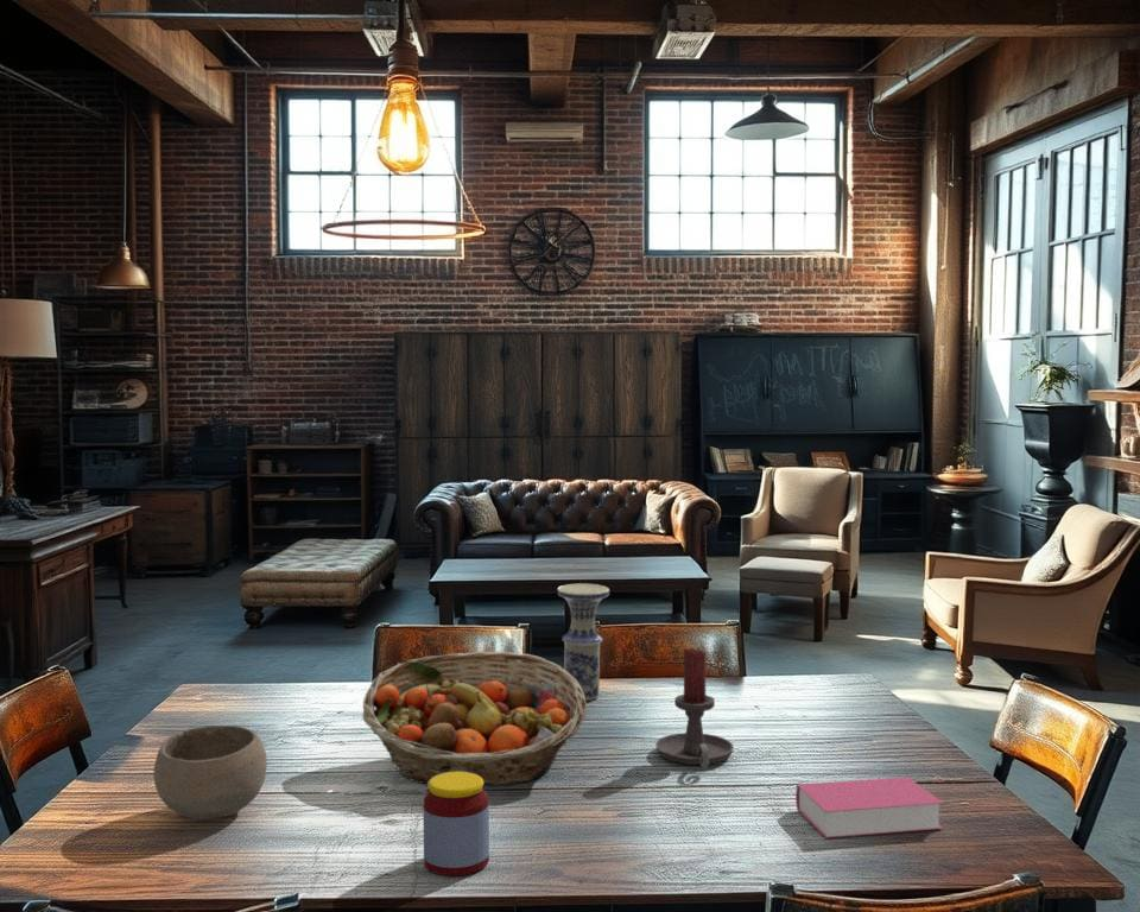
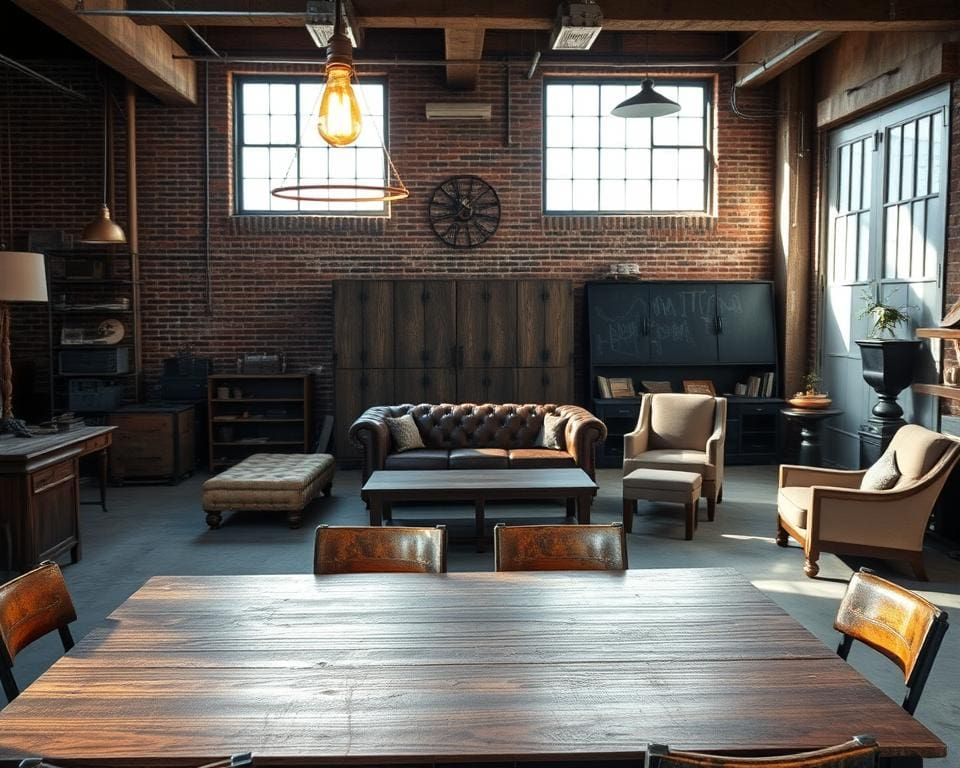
- book (867, 805)
- bowl (210, 775)
- fruit basket (475, 717)
- vase (583, 642)
- candle holder (696, 704)
- jar (456, 821)
